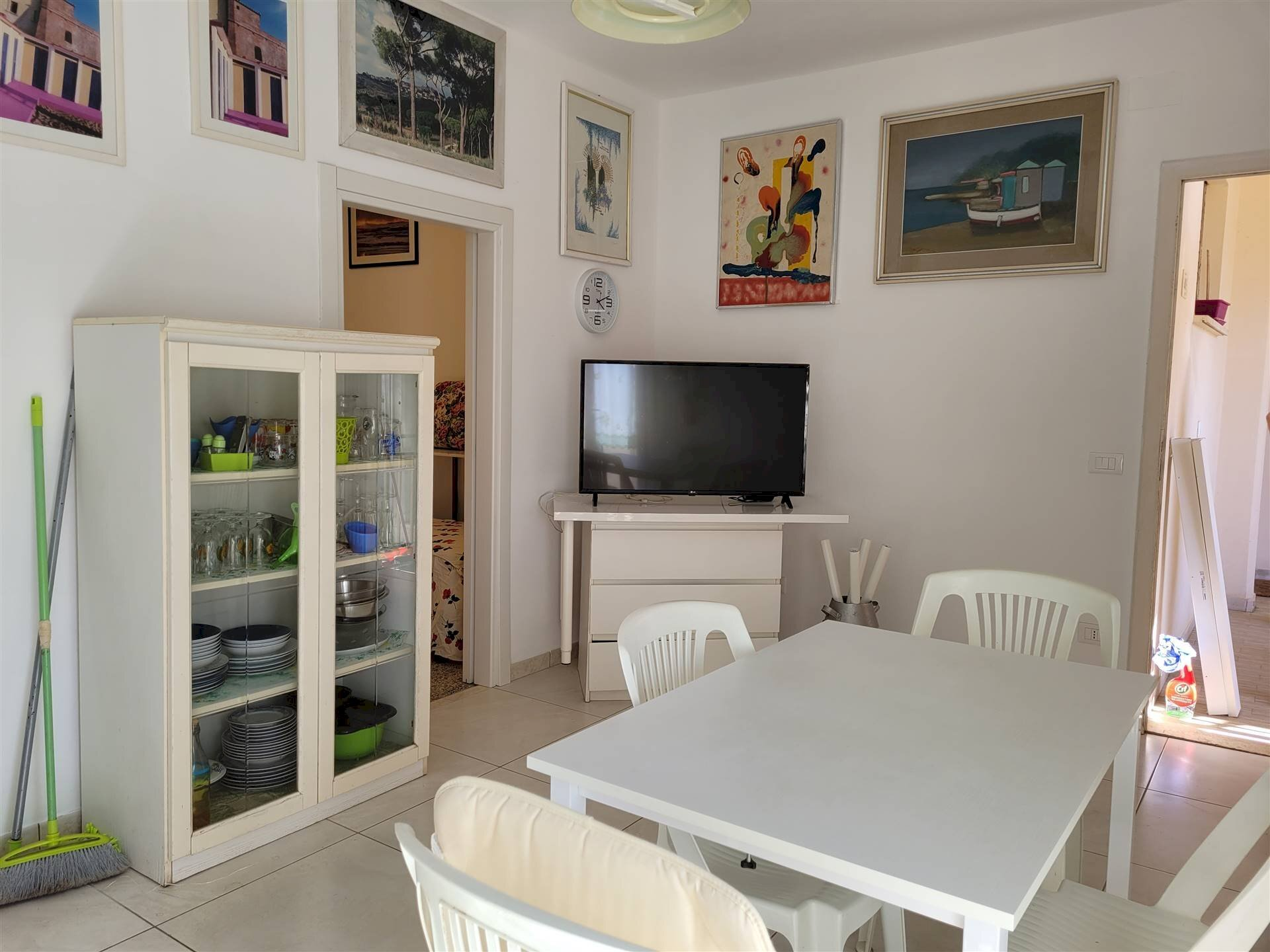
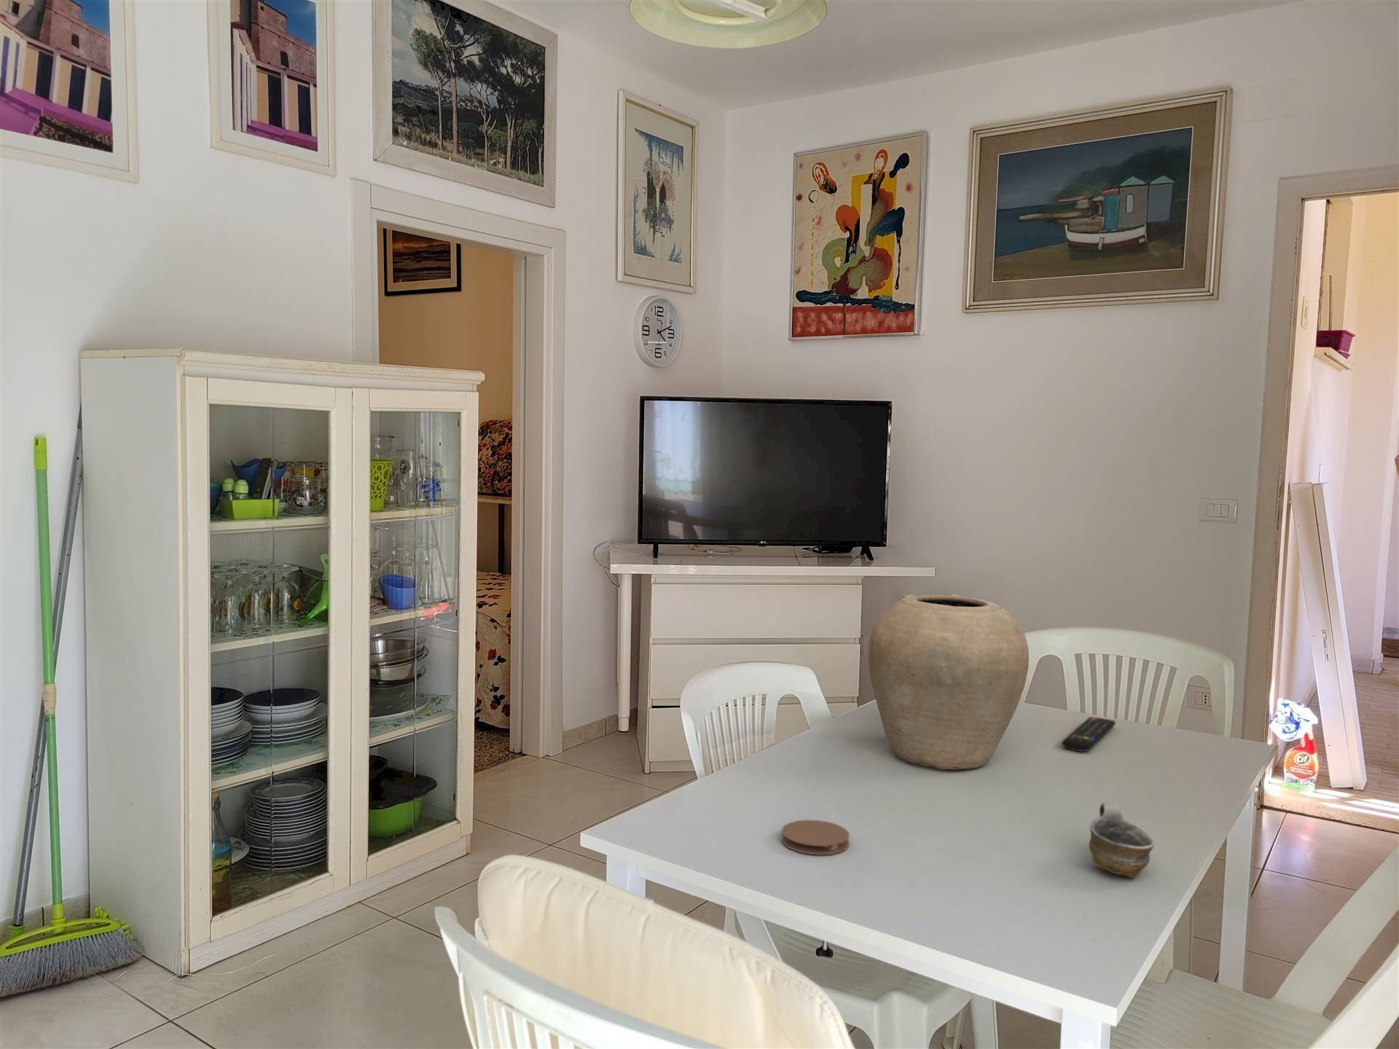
+ coaster (815, 836)
+ remote control (1089, 734)
+ vase (946, 678)
+ cup (1121, 842)
